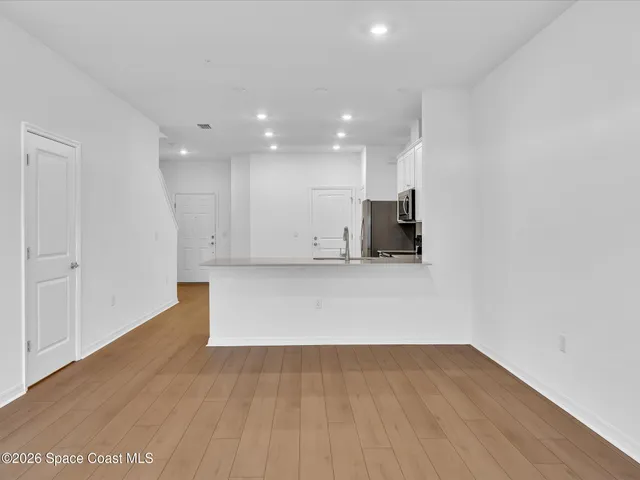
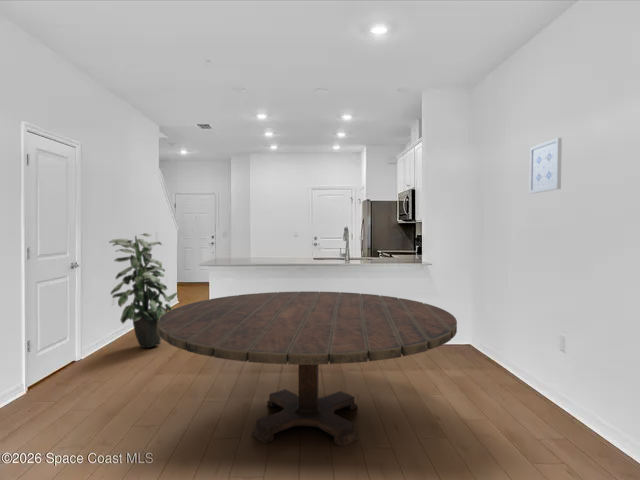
+ dining table (308, 366)
+ indoor plant (142, 290)
+ wall art (544, 167)
